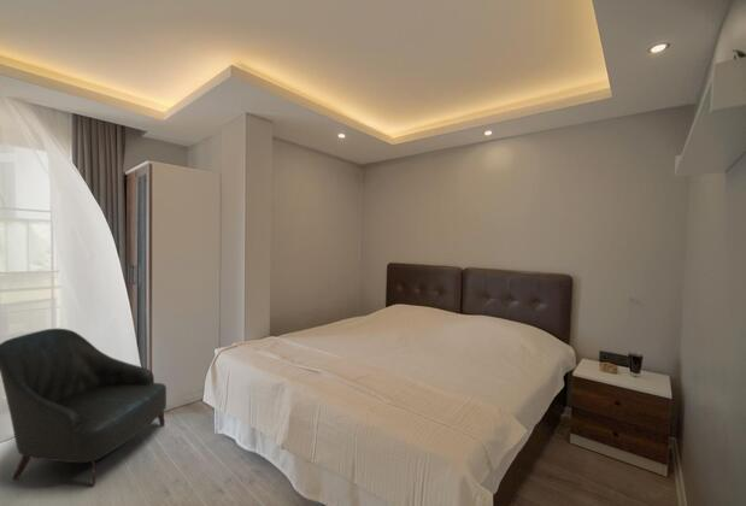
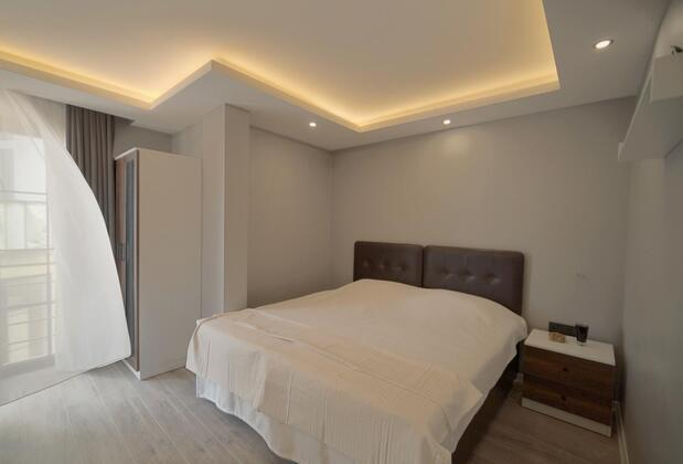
- armchair (86, 392)
